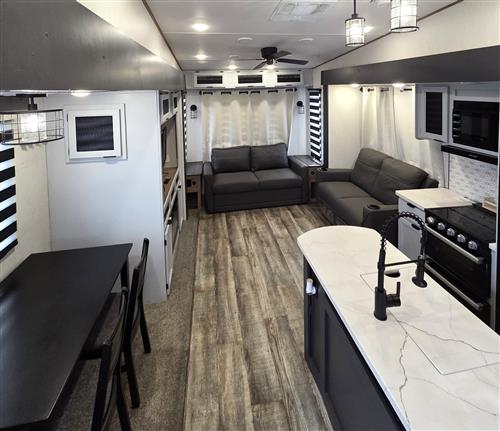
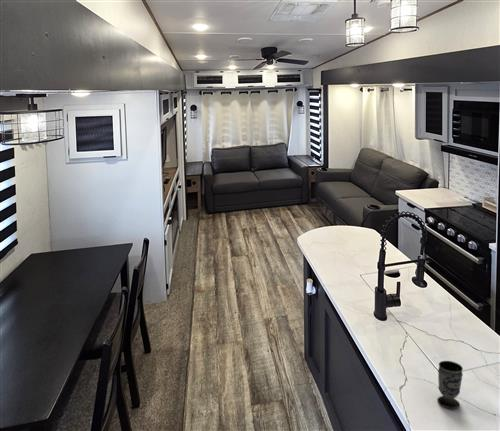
+ cup (449, 384)
